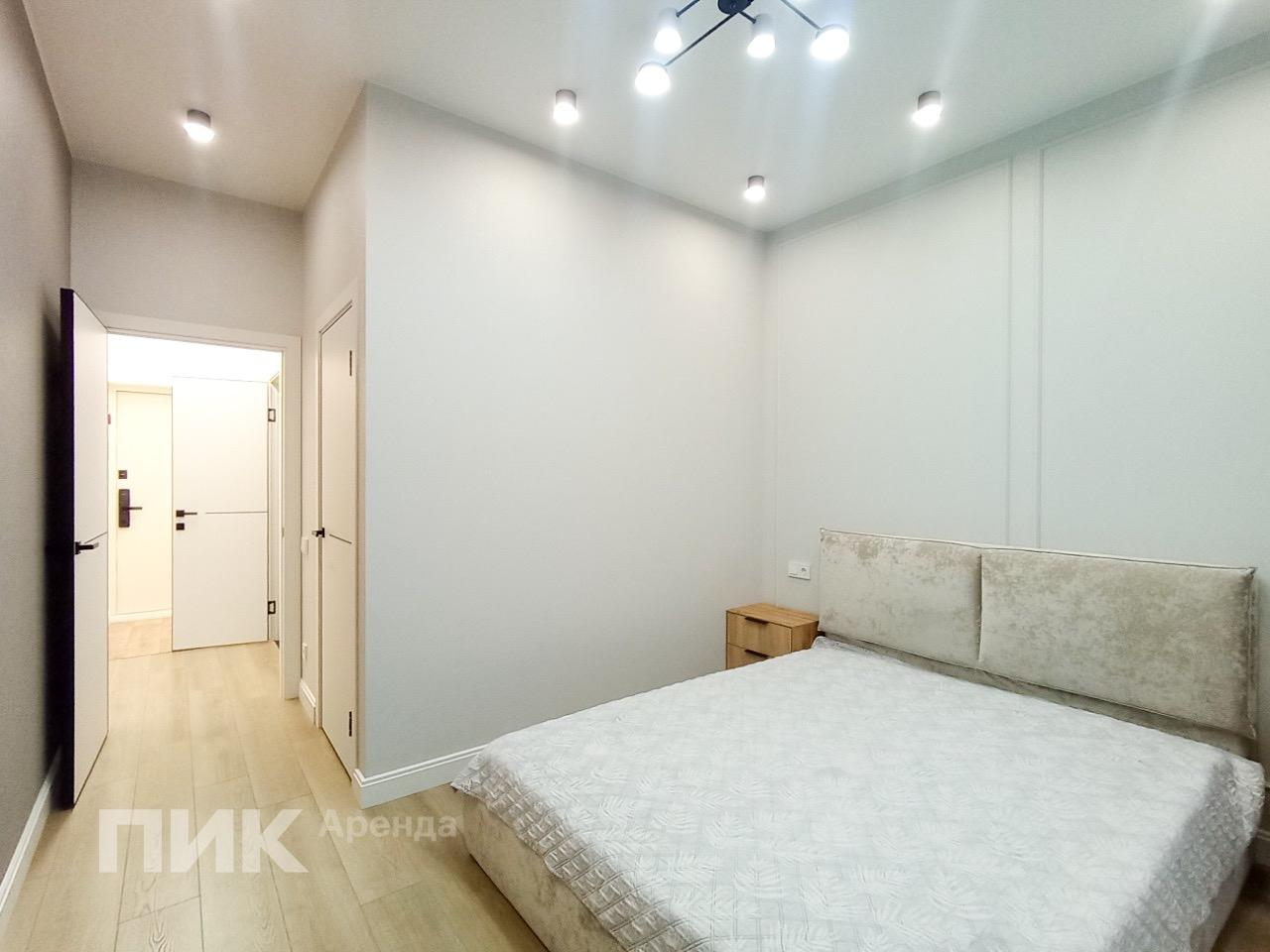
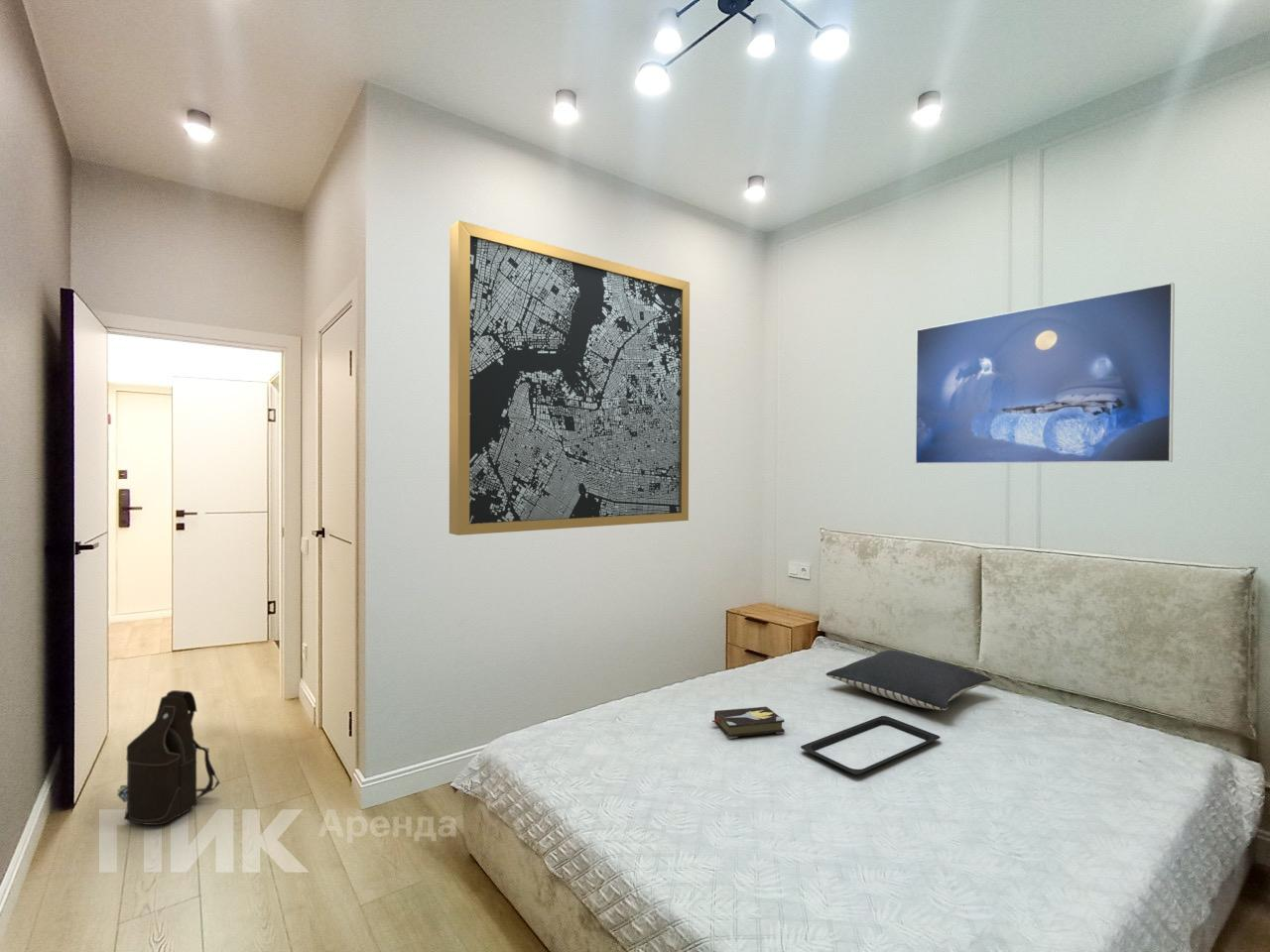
+ pillow (908, 676)
+ wall art (583, 392)
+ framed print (1026, 386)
+ serving tray (867, 730)
+ shoulder bag (165, 752)
+ hardback book (748, 720)
